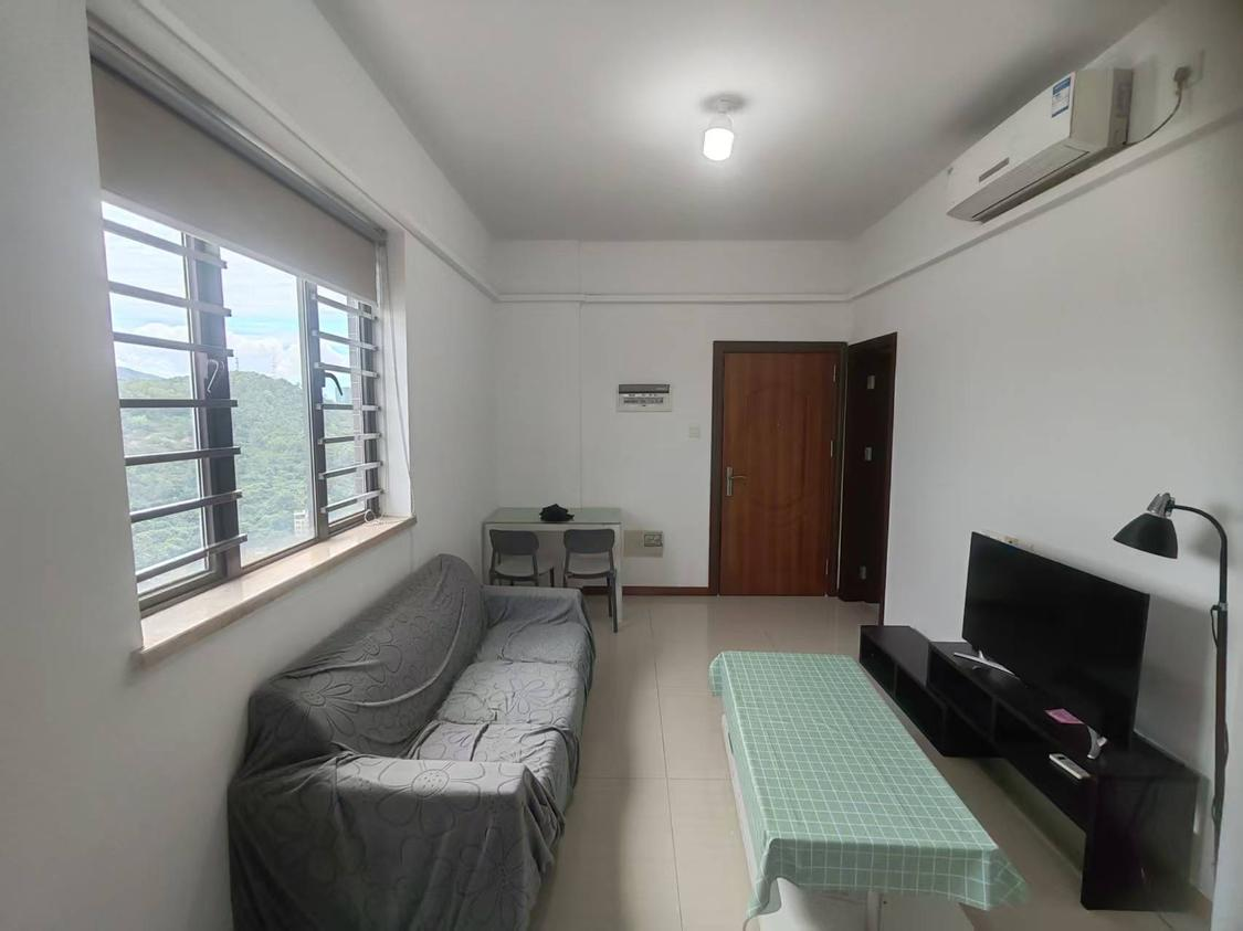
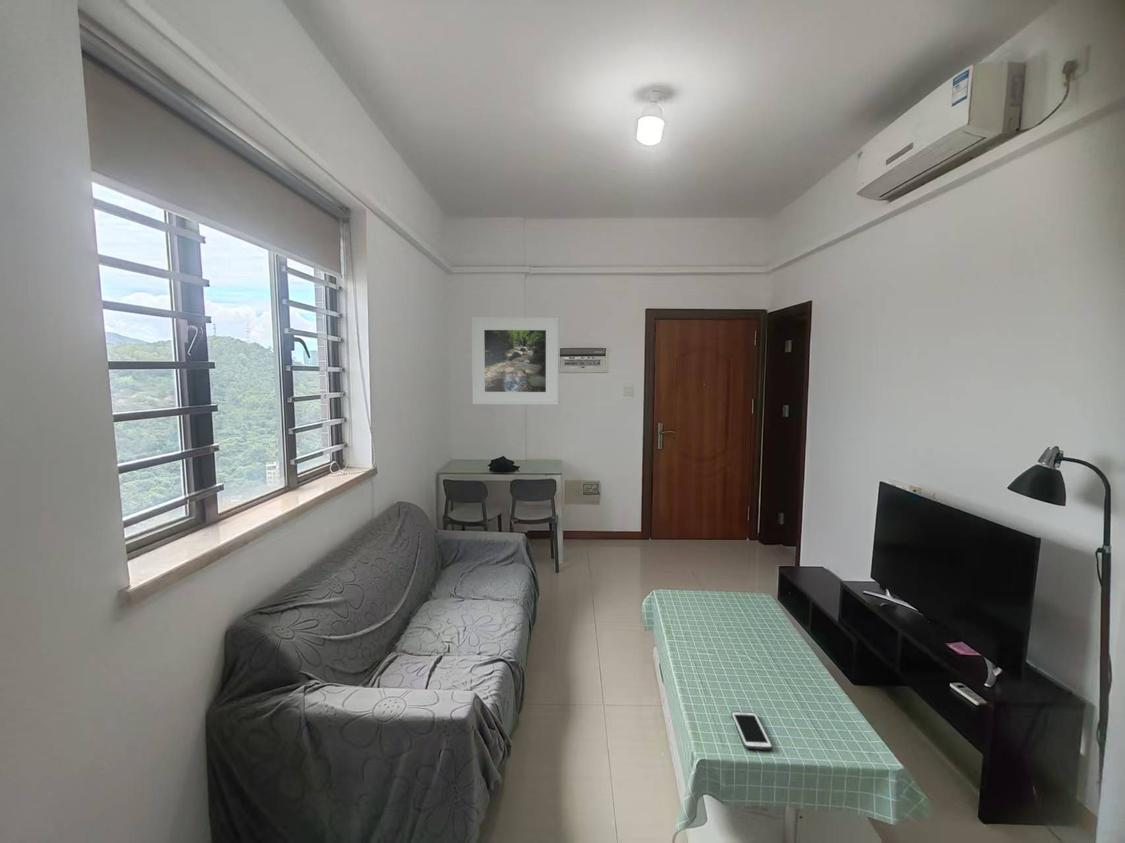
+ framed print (515, 361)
+ cell phone (750, 729)
